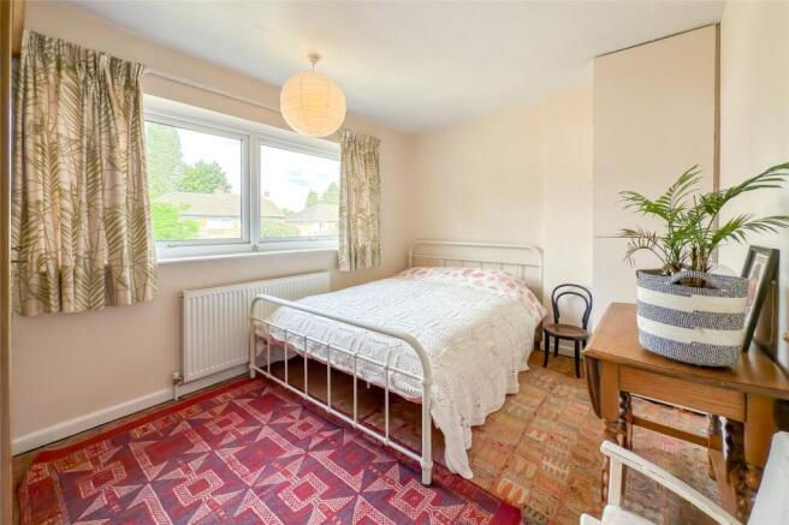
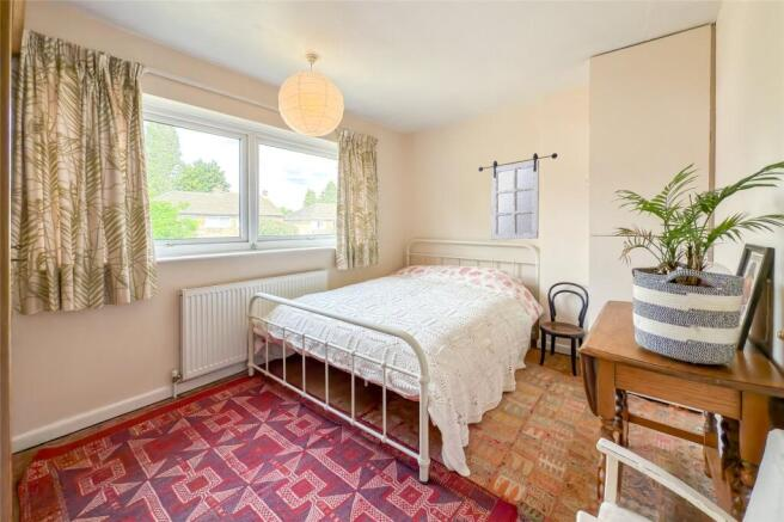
+ home mirror (514, 197)
